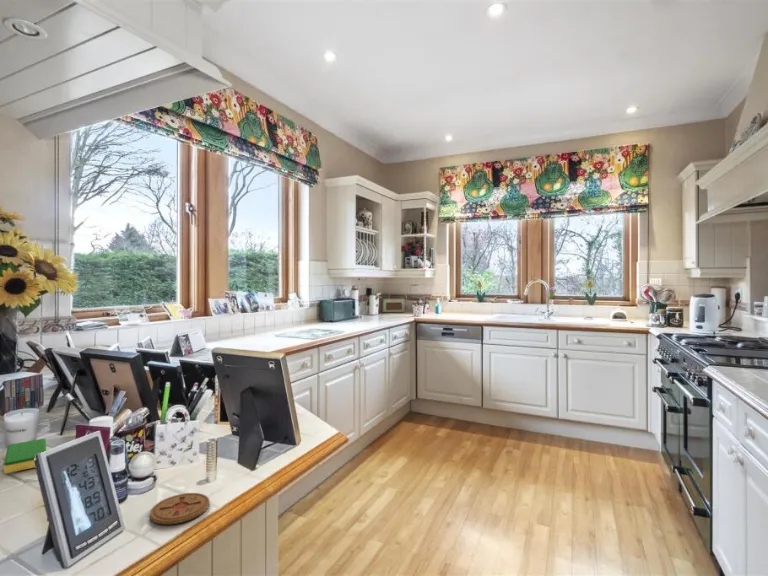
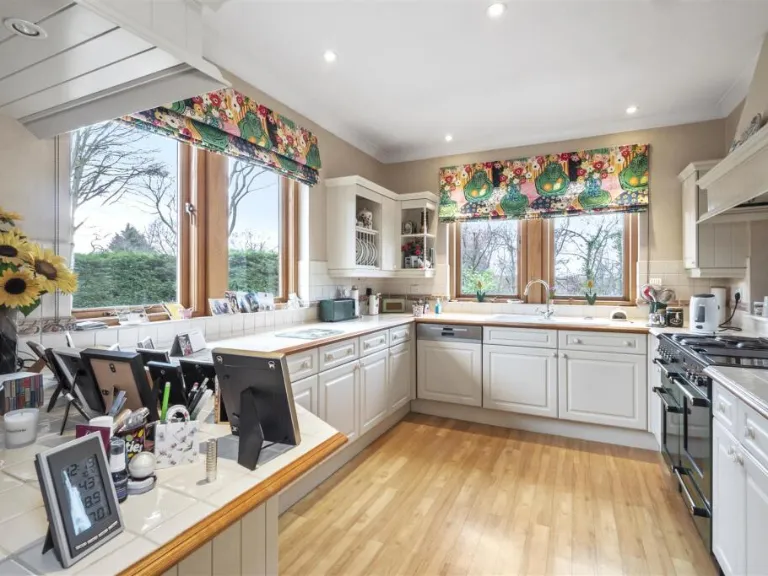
- dish sponge (26, 454)
- coaster (180, 507)
